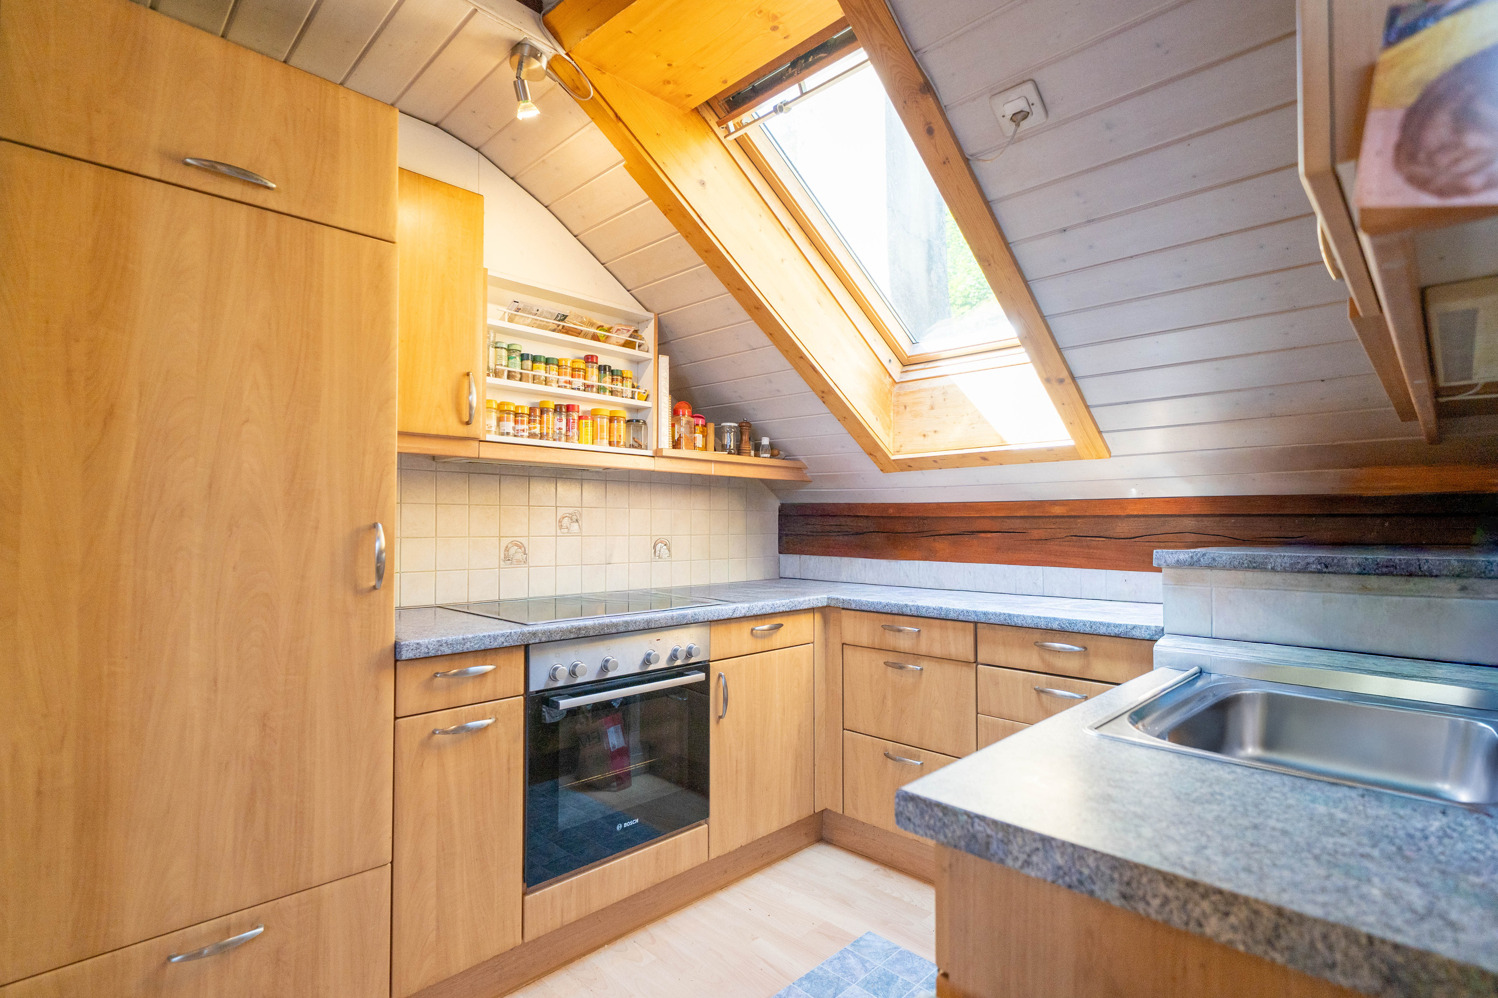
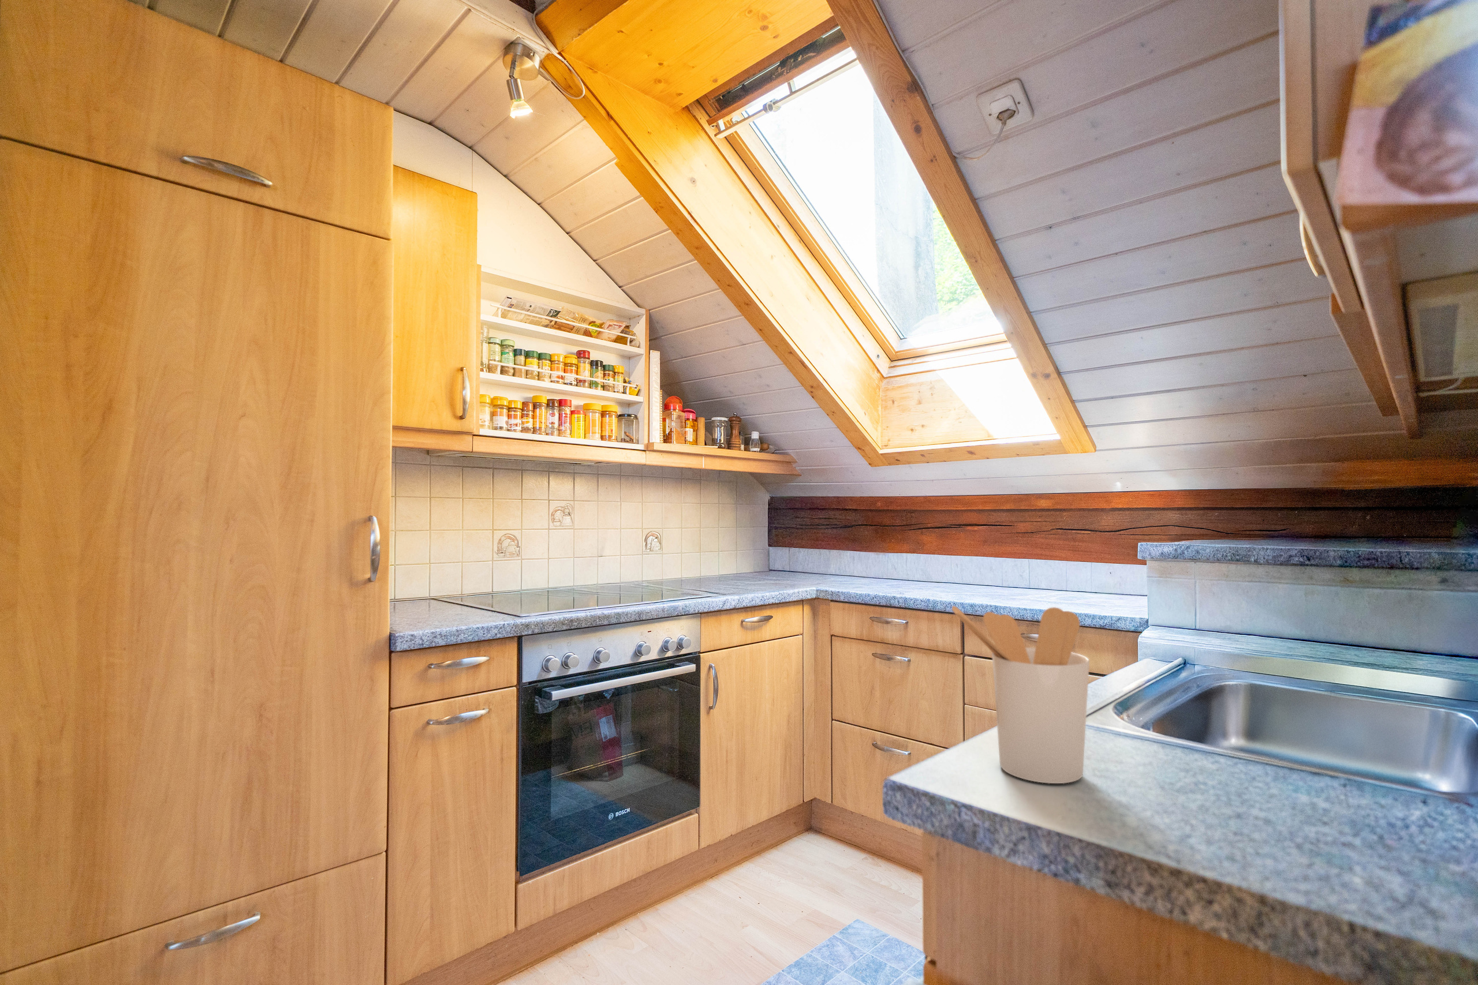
+ utensil holder (1016, 685)
